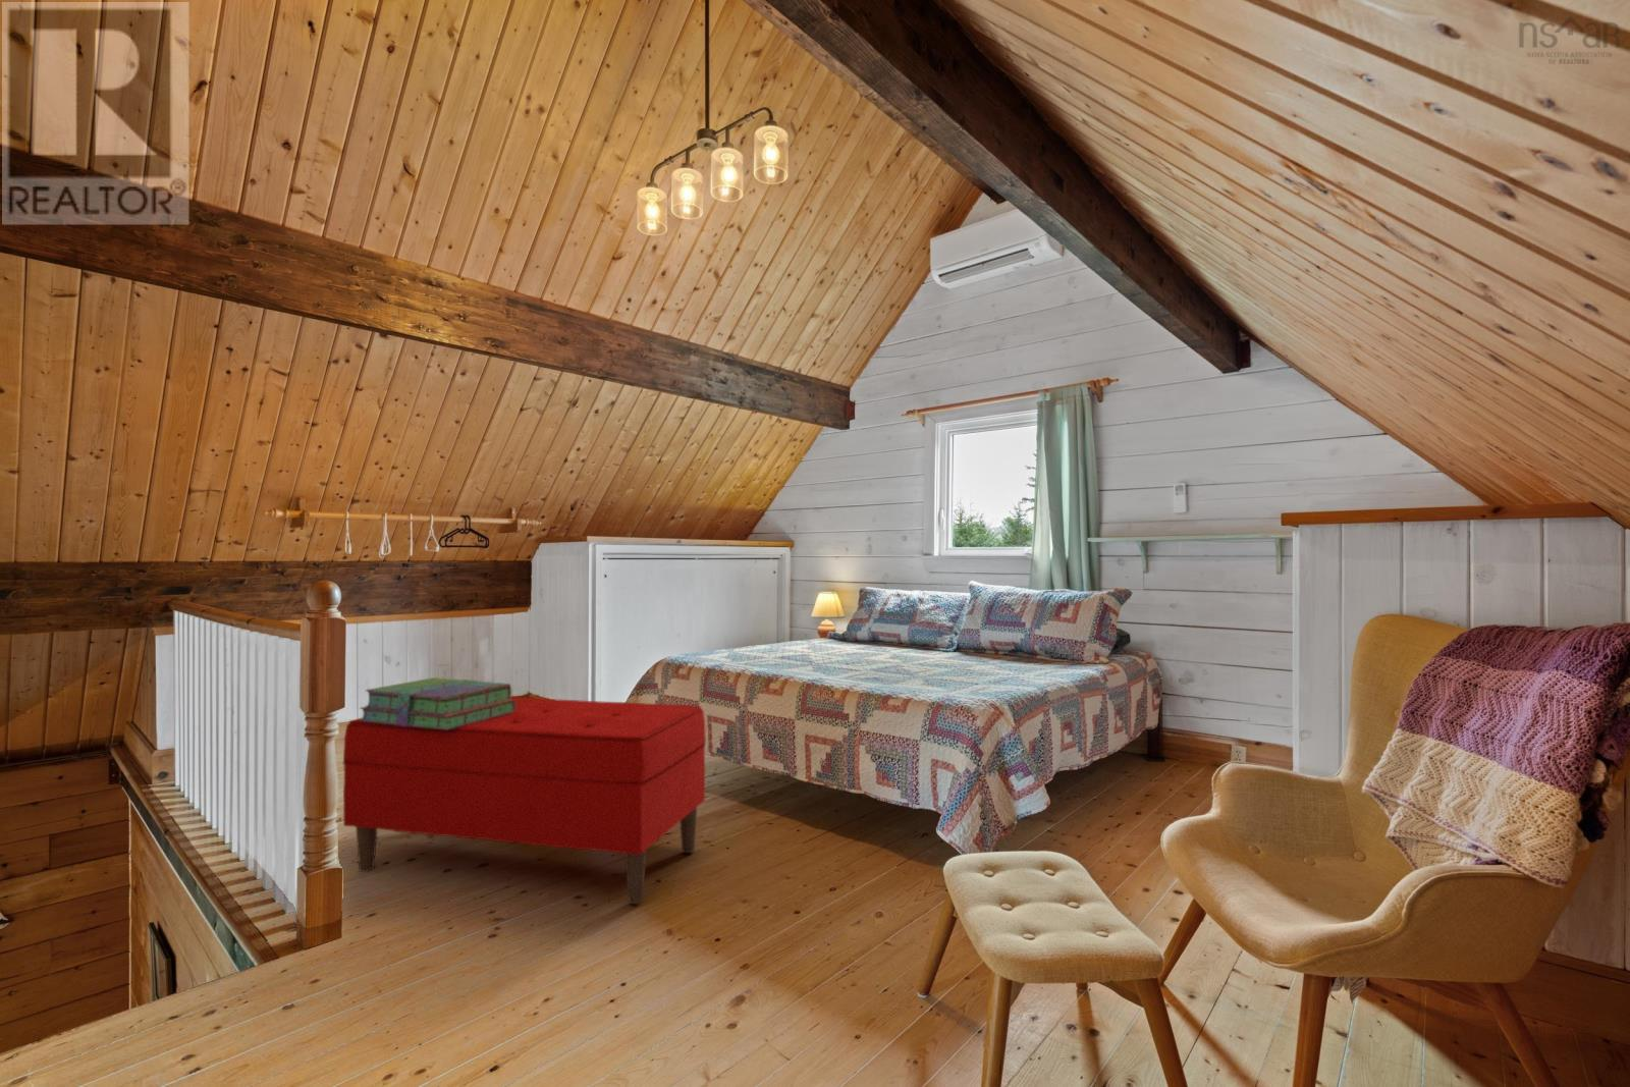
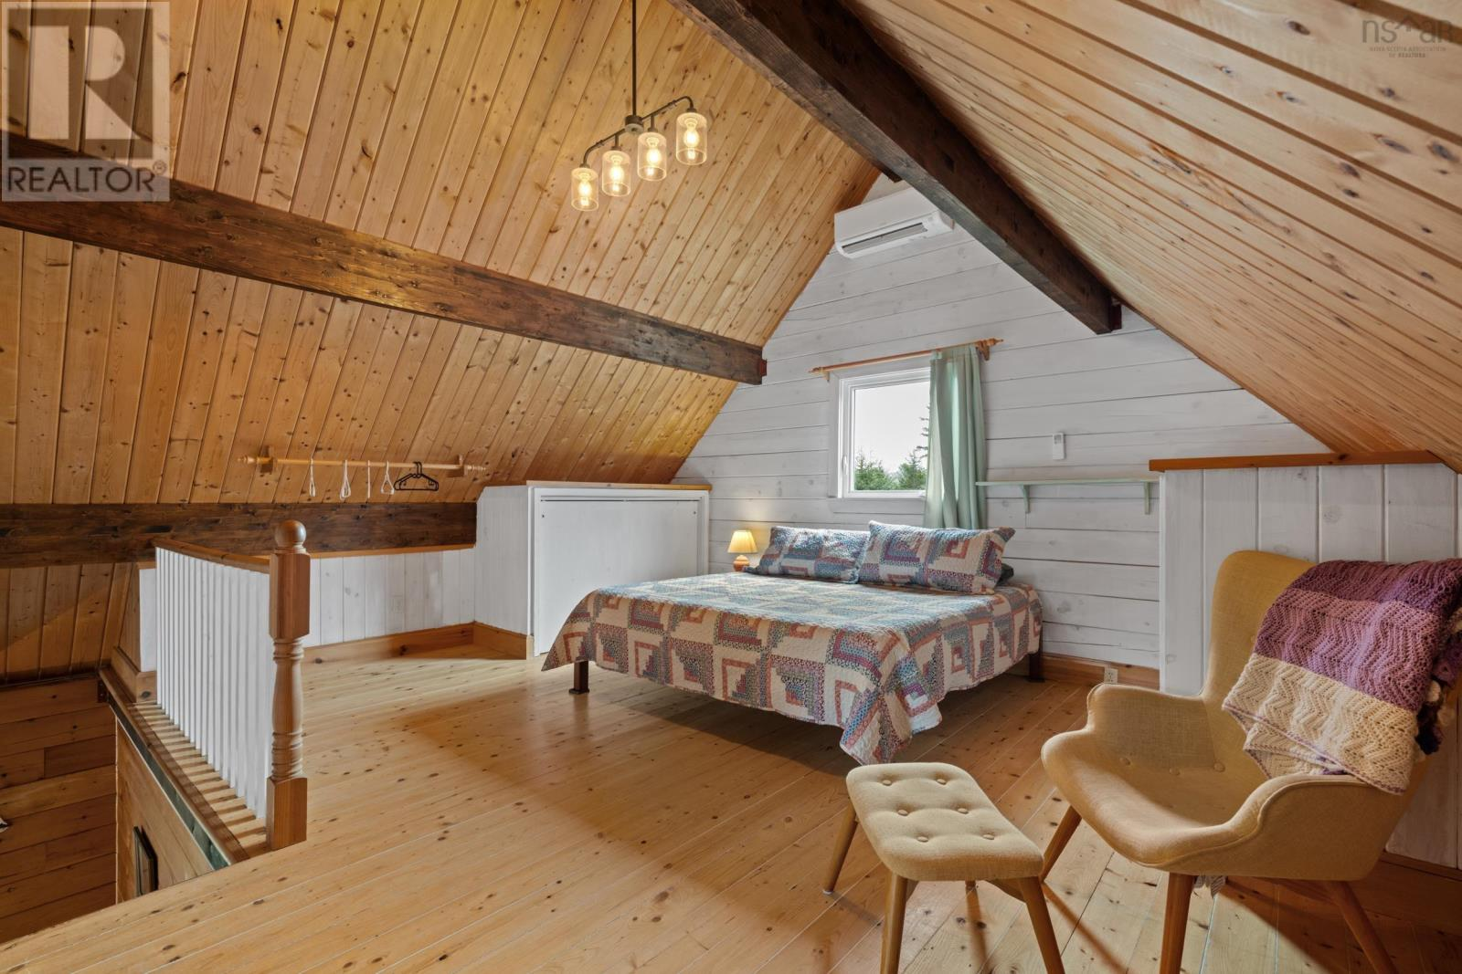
- bench (531, 785)
- stack of books (439, 700)
